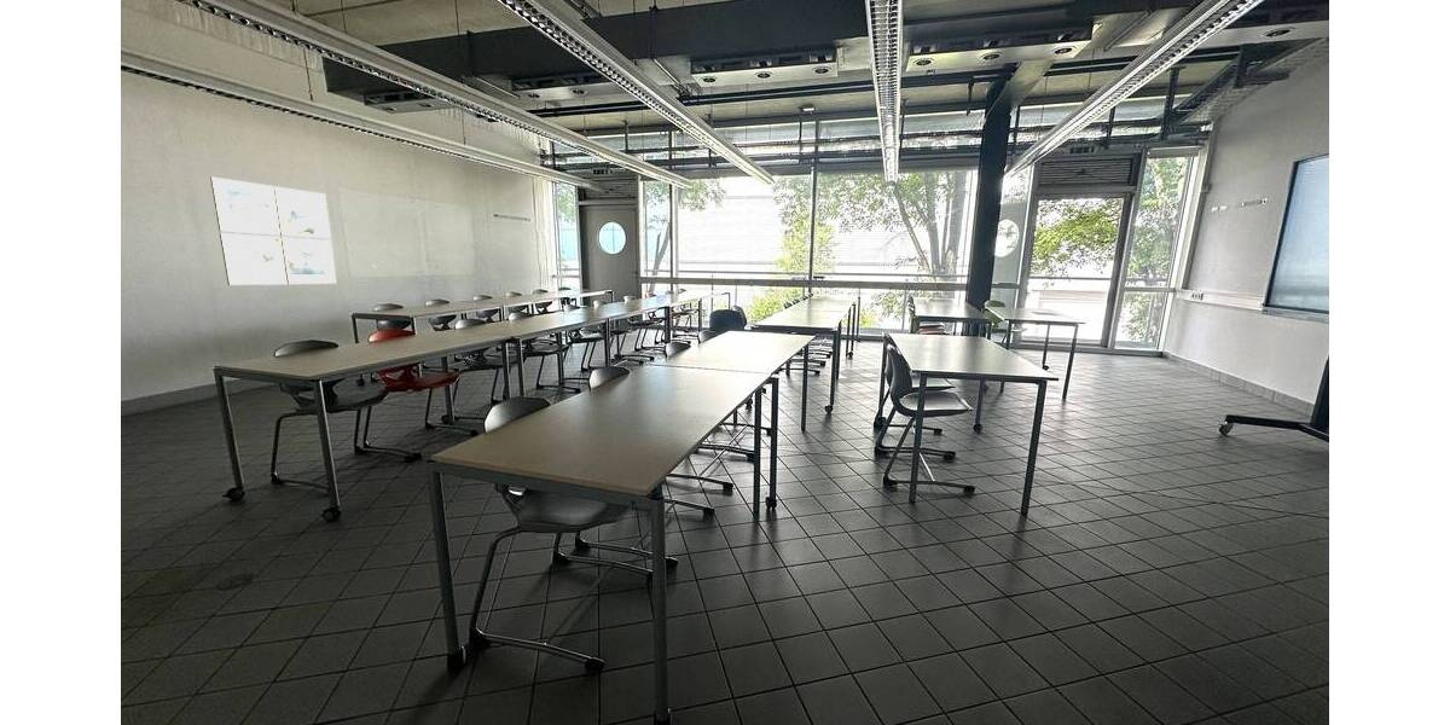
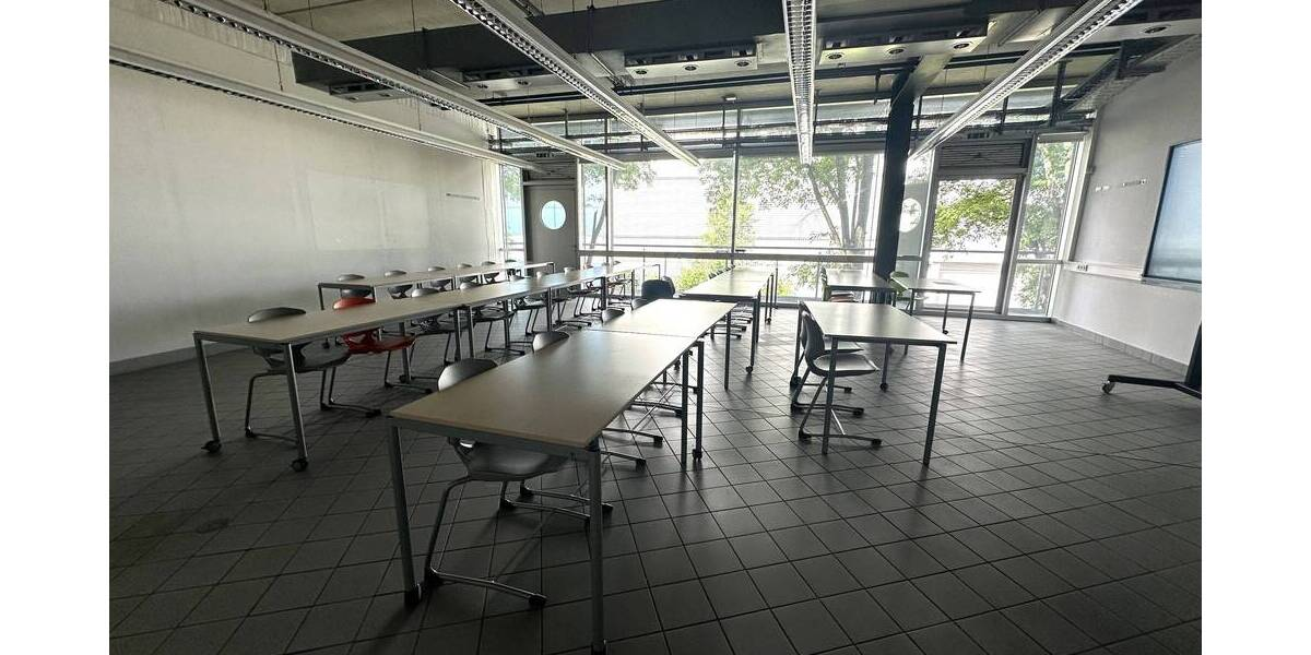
- wall art (279, 234)
